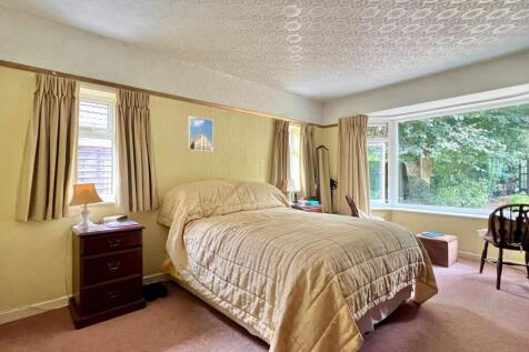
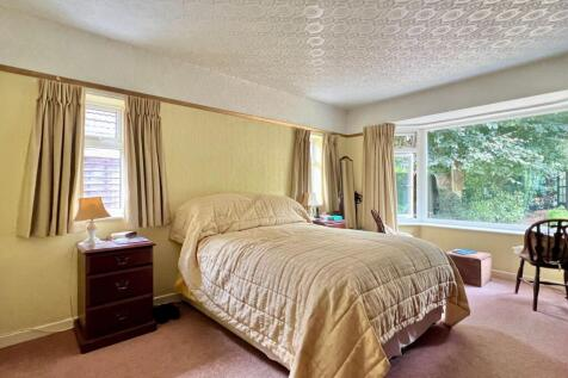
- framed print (200, 134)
